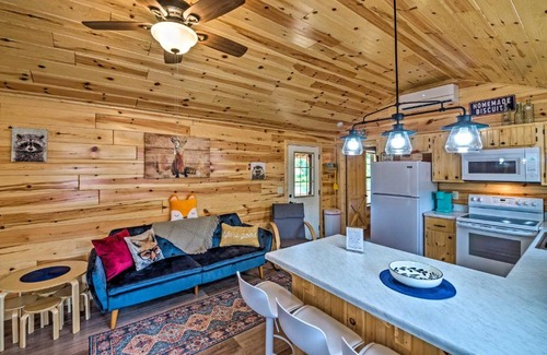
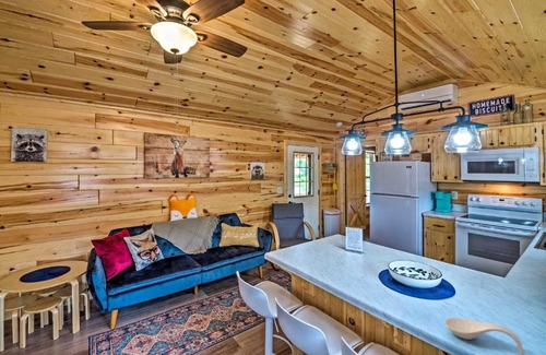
+ spoon rest (480, 331)
